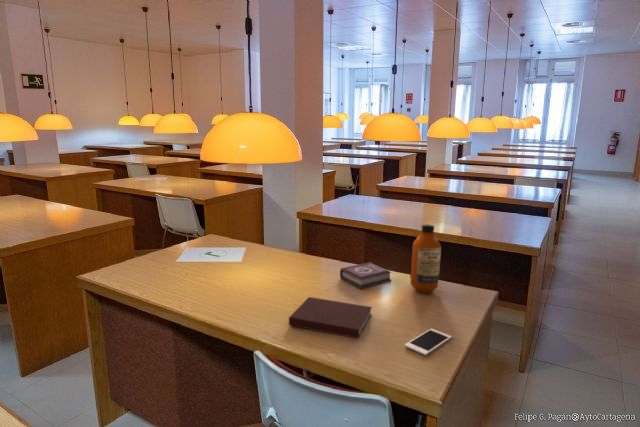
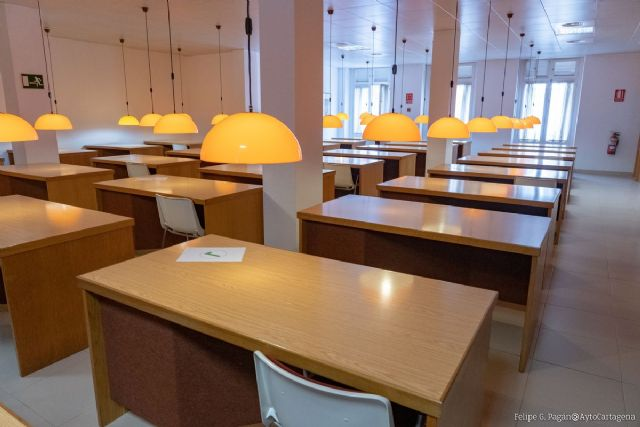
- notebook (331, 316)
- bottle (425, 257)
- book (365, 274)
- cell phone (428, 341)
